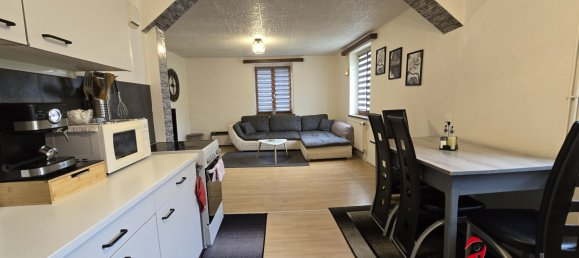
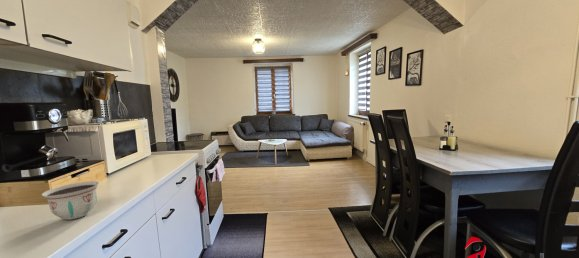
+ bowl (73, 201)
